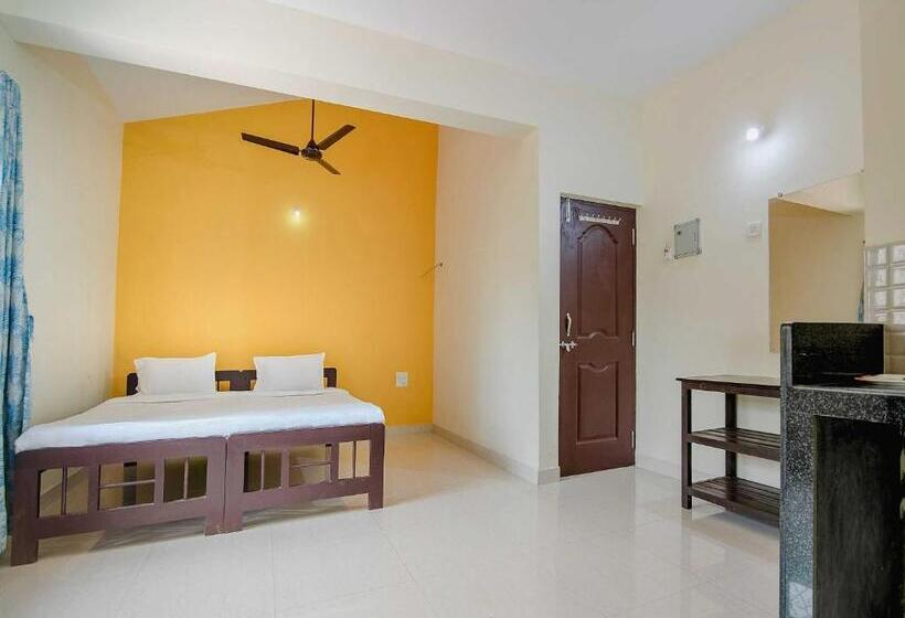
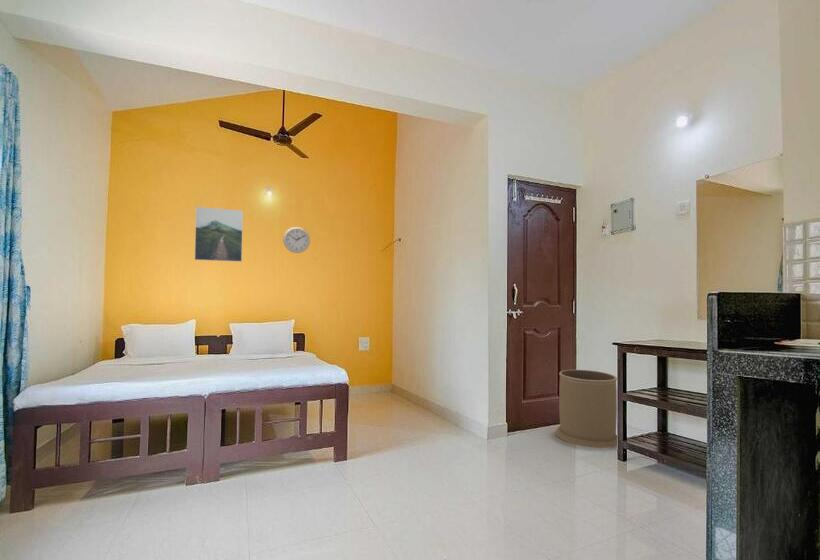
+ trash can (587, 405)
+ wall clock (296, 240)
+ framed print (219, 234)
